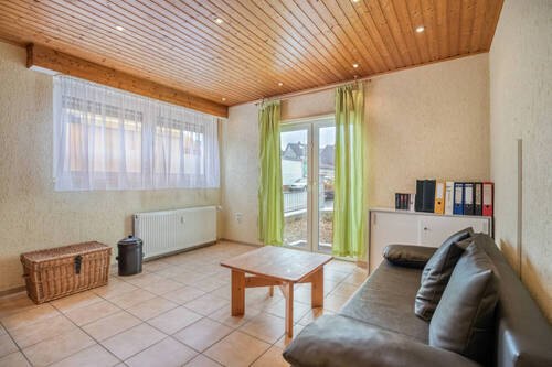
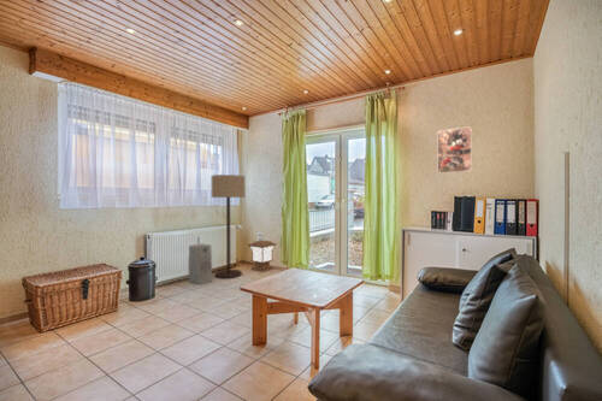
+ floor lamp (228, 225)
+ lantern (261, 254)
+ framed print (454, 151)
+ air purifier (200, 263)
